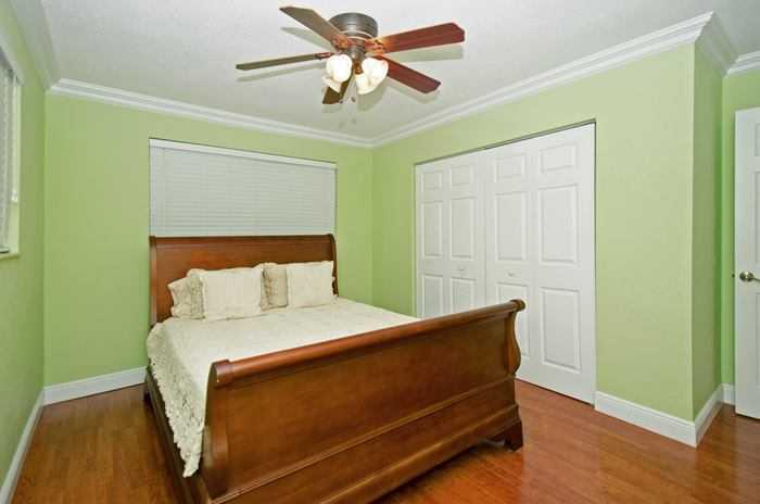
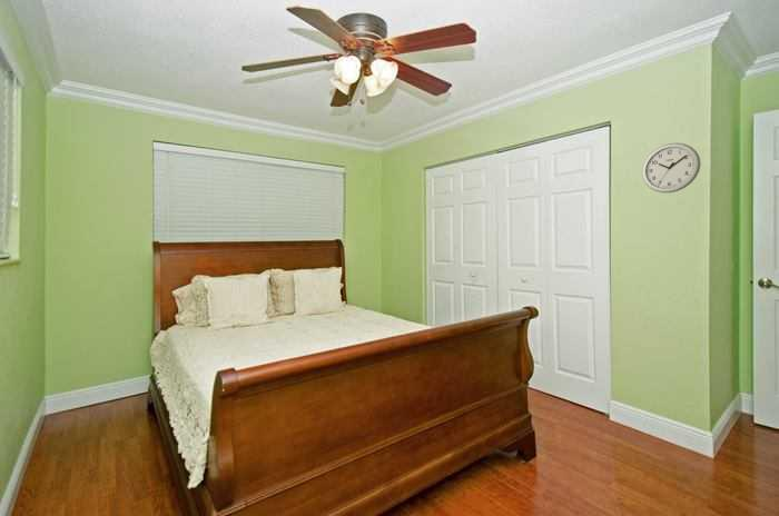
+ wall clock (669, 168)
